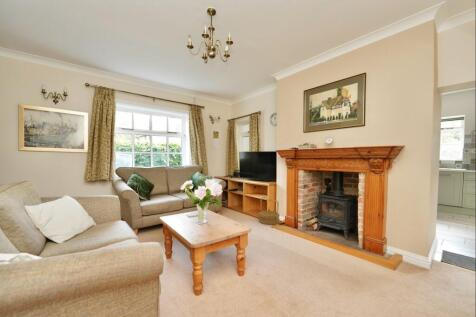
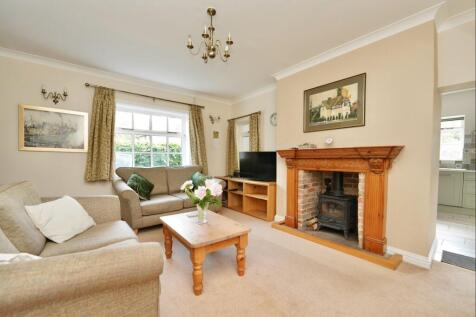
- basket (269, 210)
